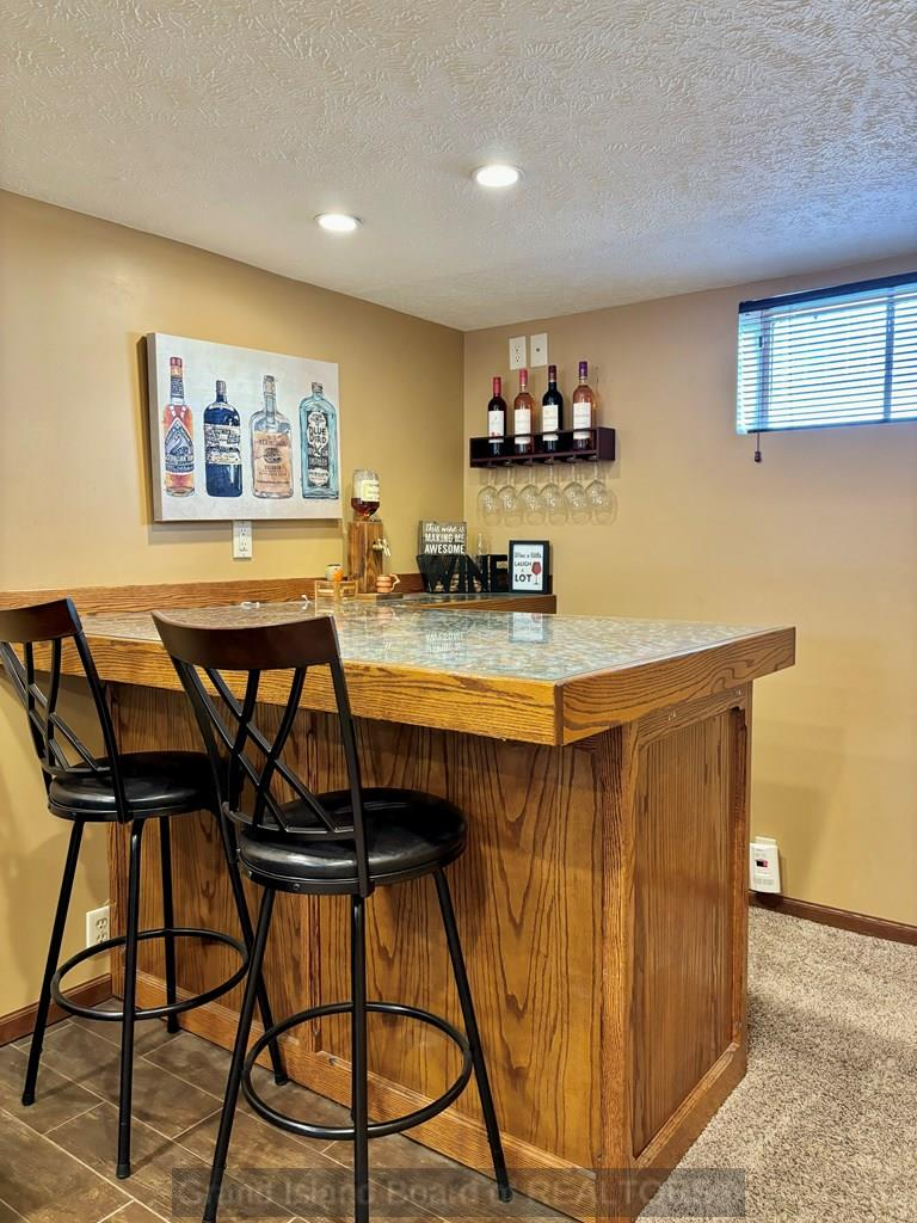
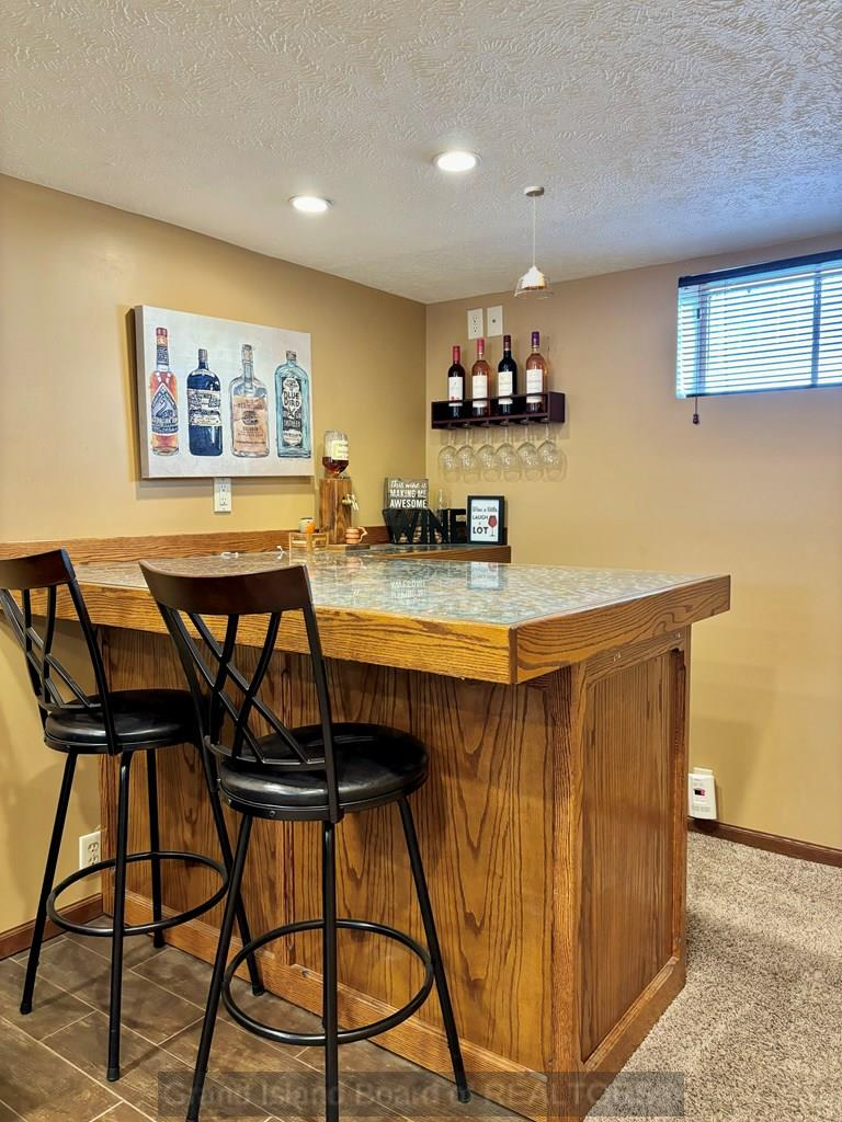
+ pendant light (534, 242)
